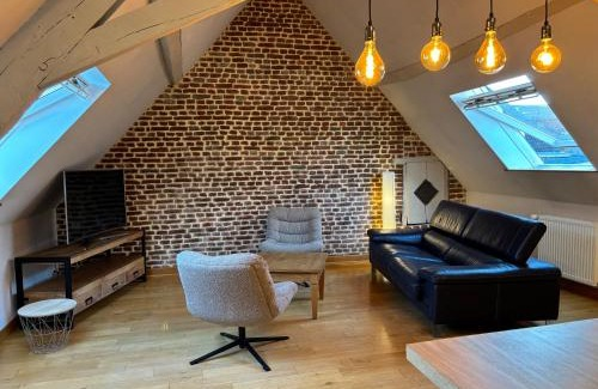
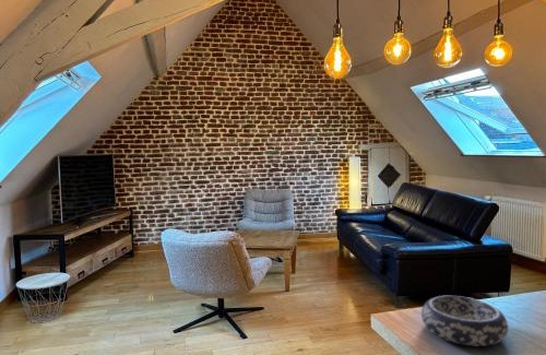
+ decorative bowl (462, 319)
